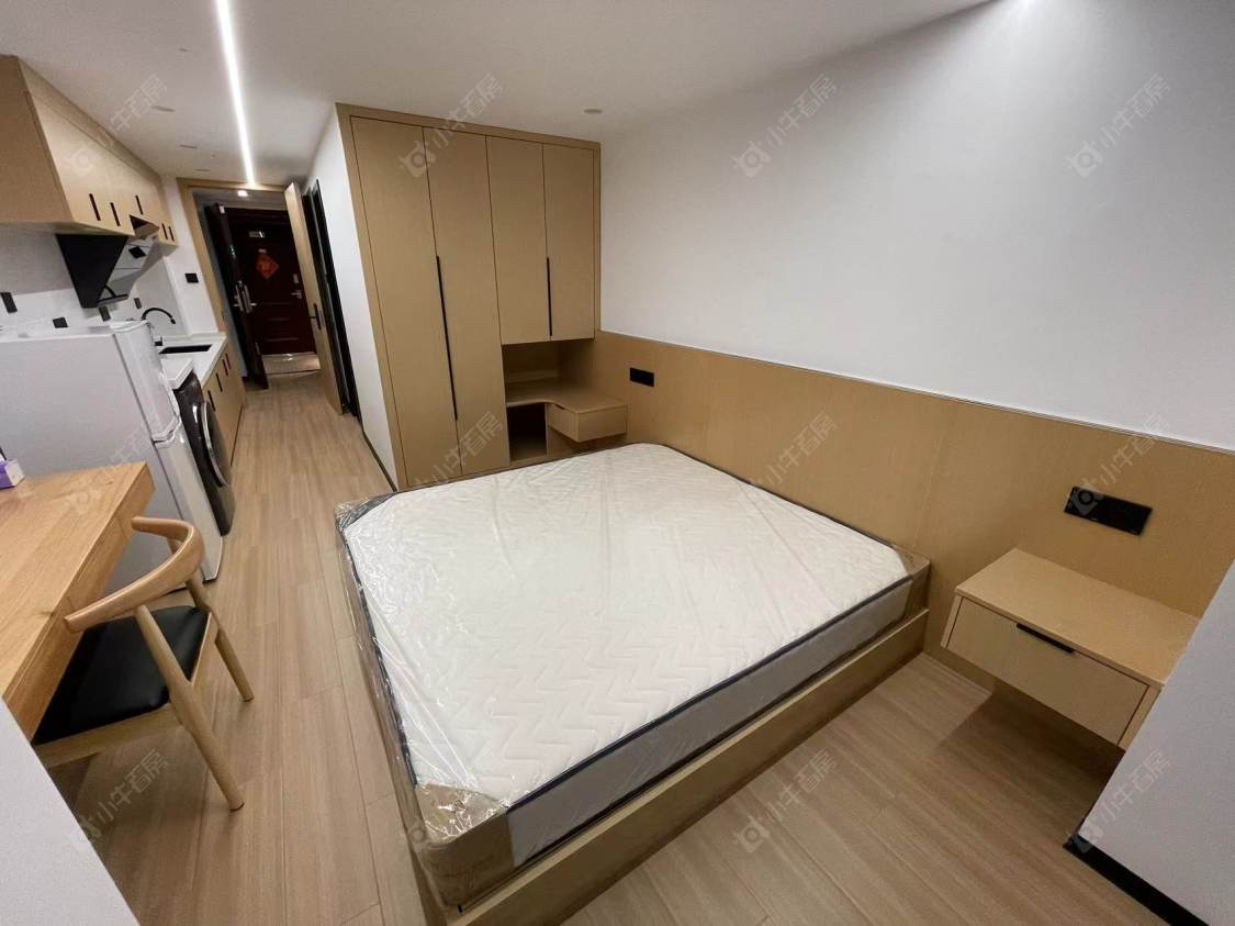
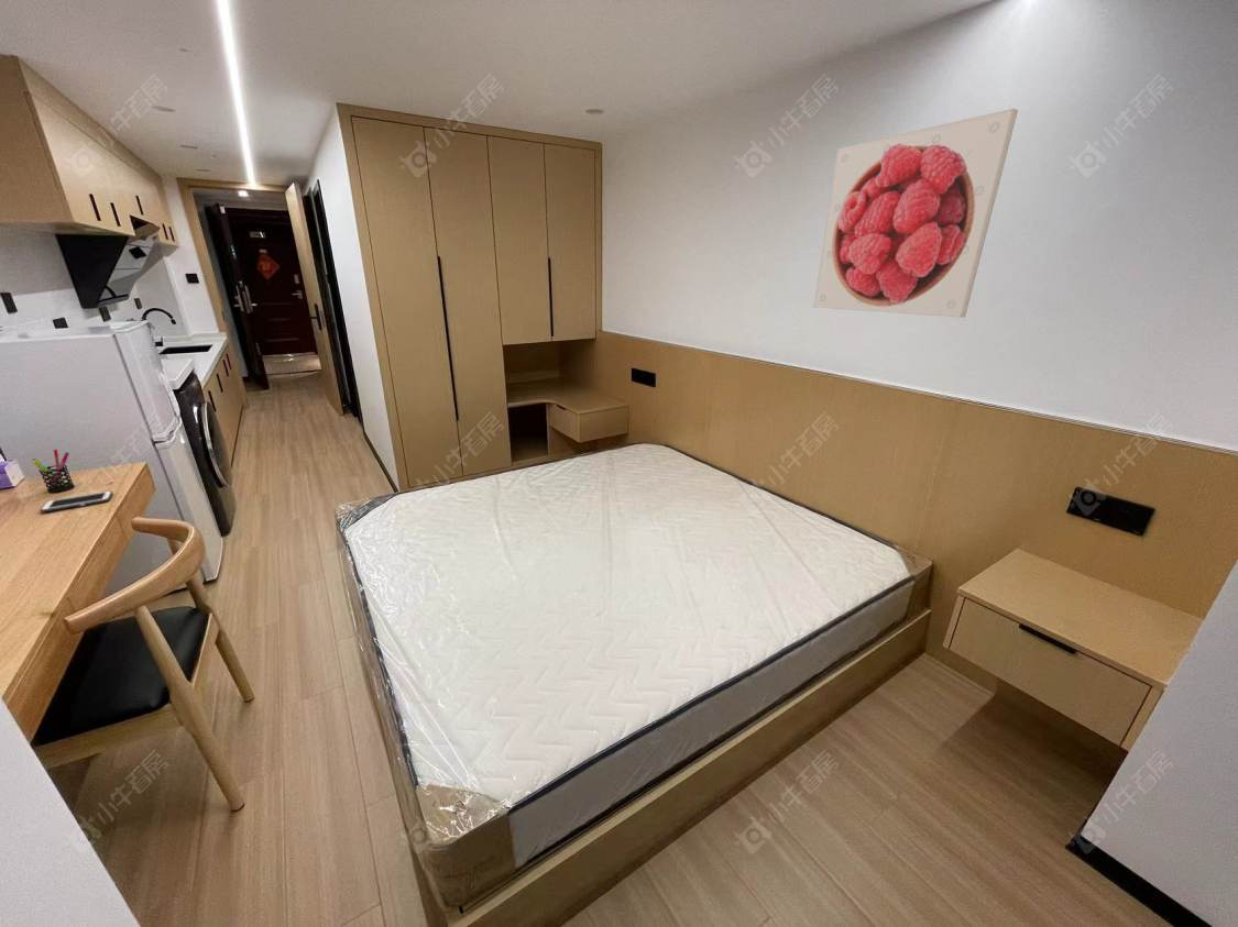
+ cell phone (77, 500)
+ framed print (897, 227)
+ pen holder (52, 471)
